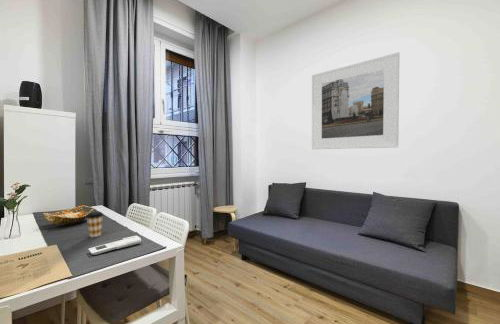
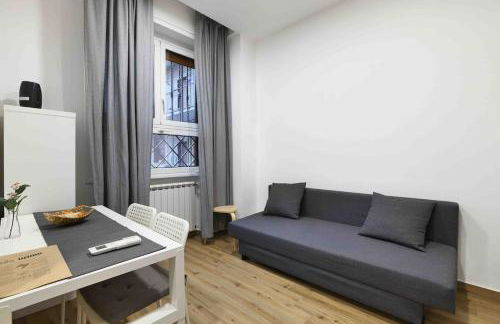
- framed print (350, 107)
- coffee cup (95, 224)
